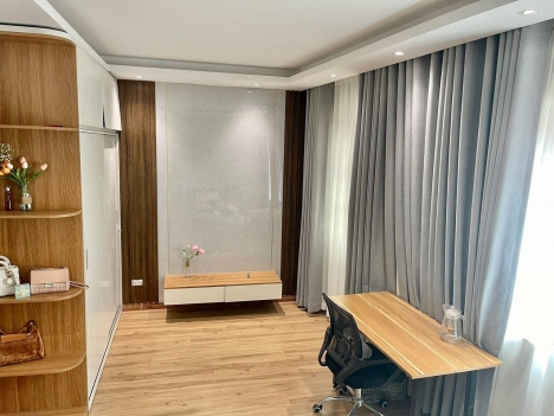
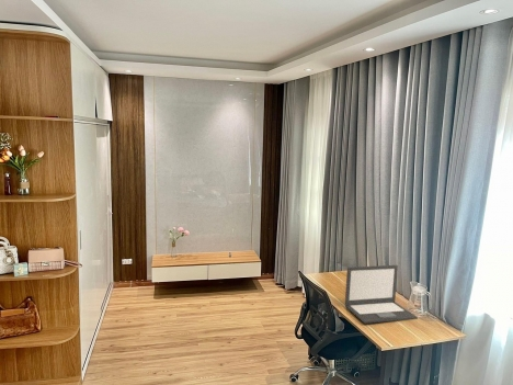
+ laptop (380, 292)
